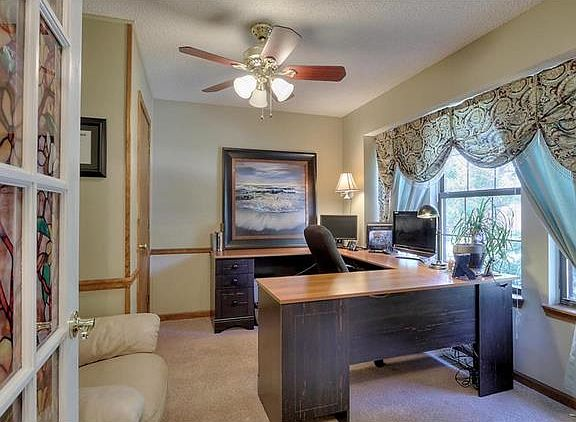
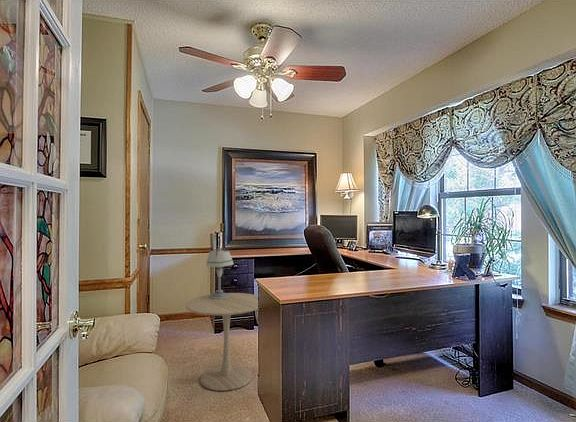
+ side table (226, 339)
+ table lamp (219, 271)
